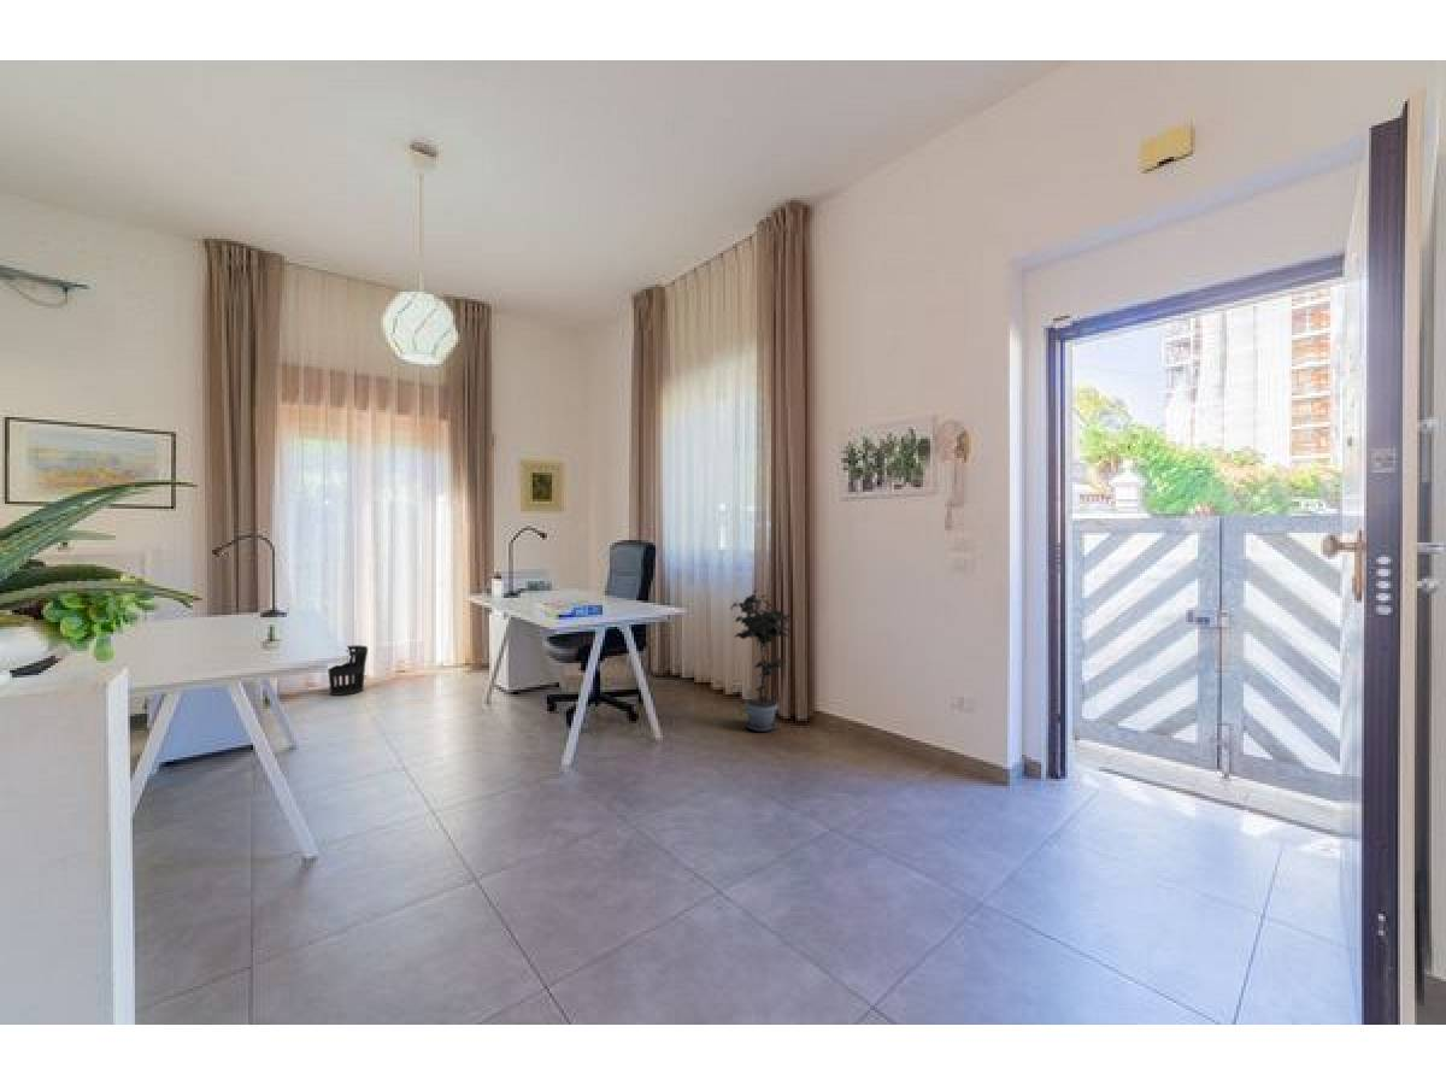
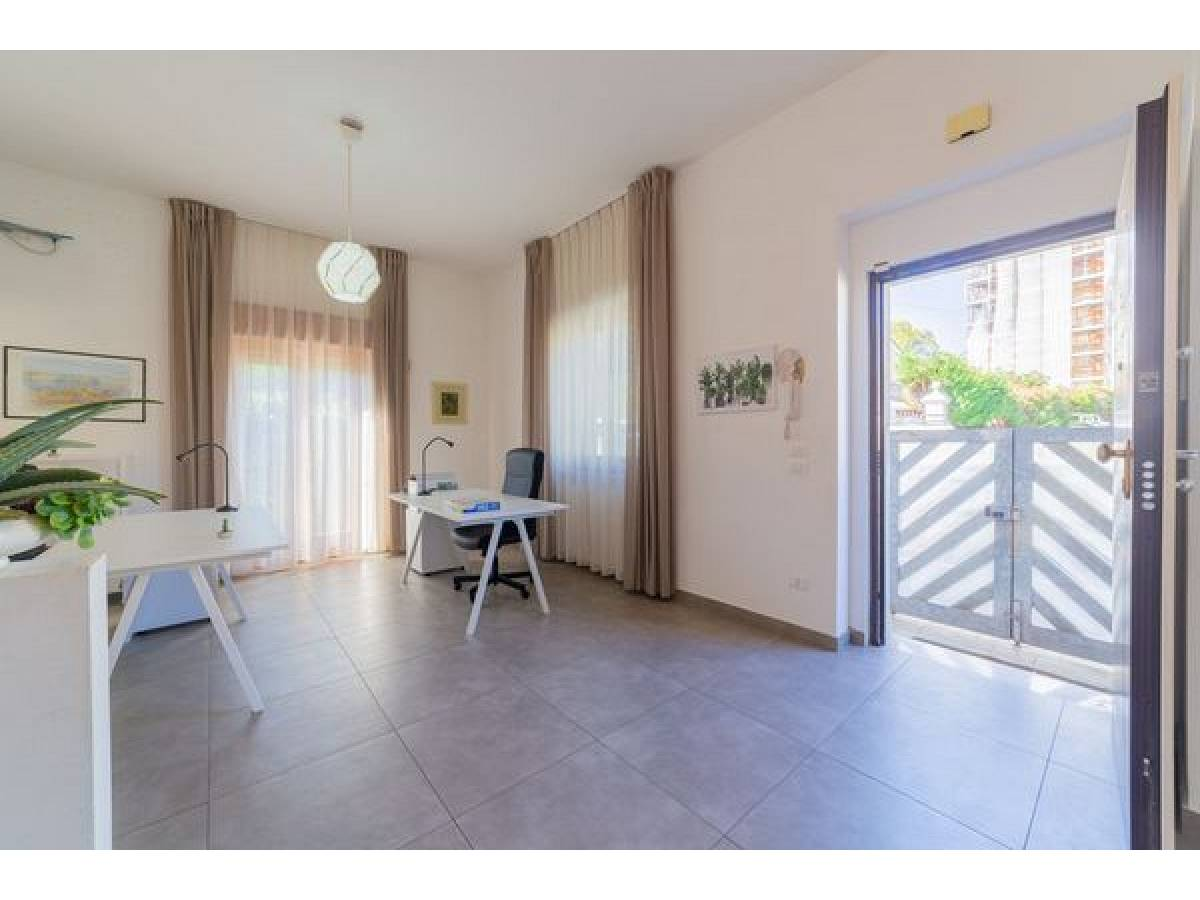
- wastebasket (346, 669)
- potted plant (762, 658)
